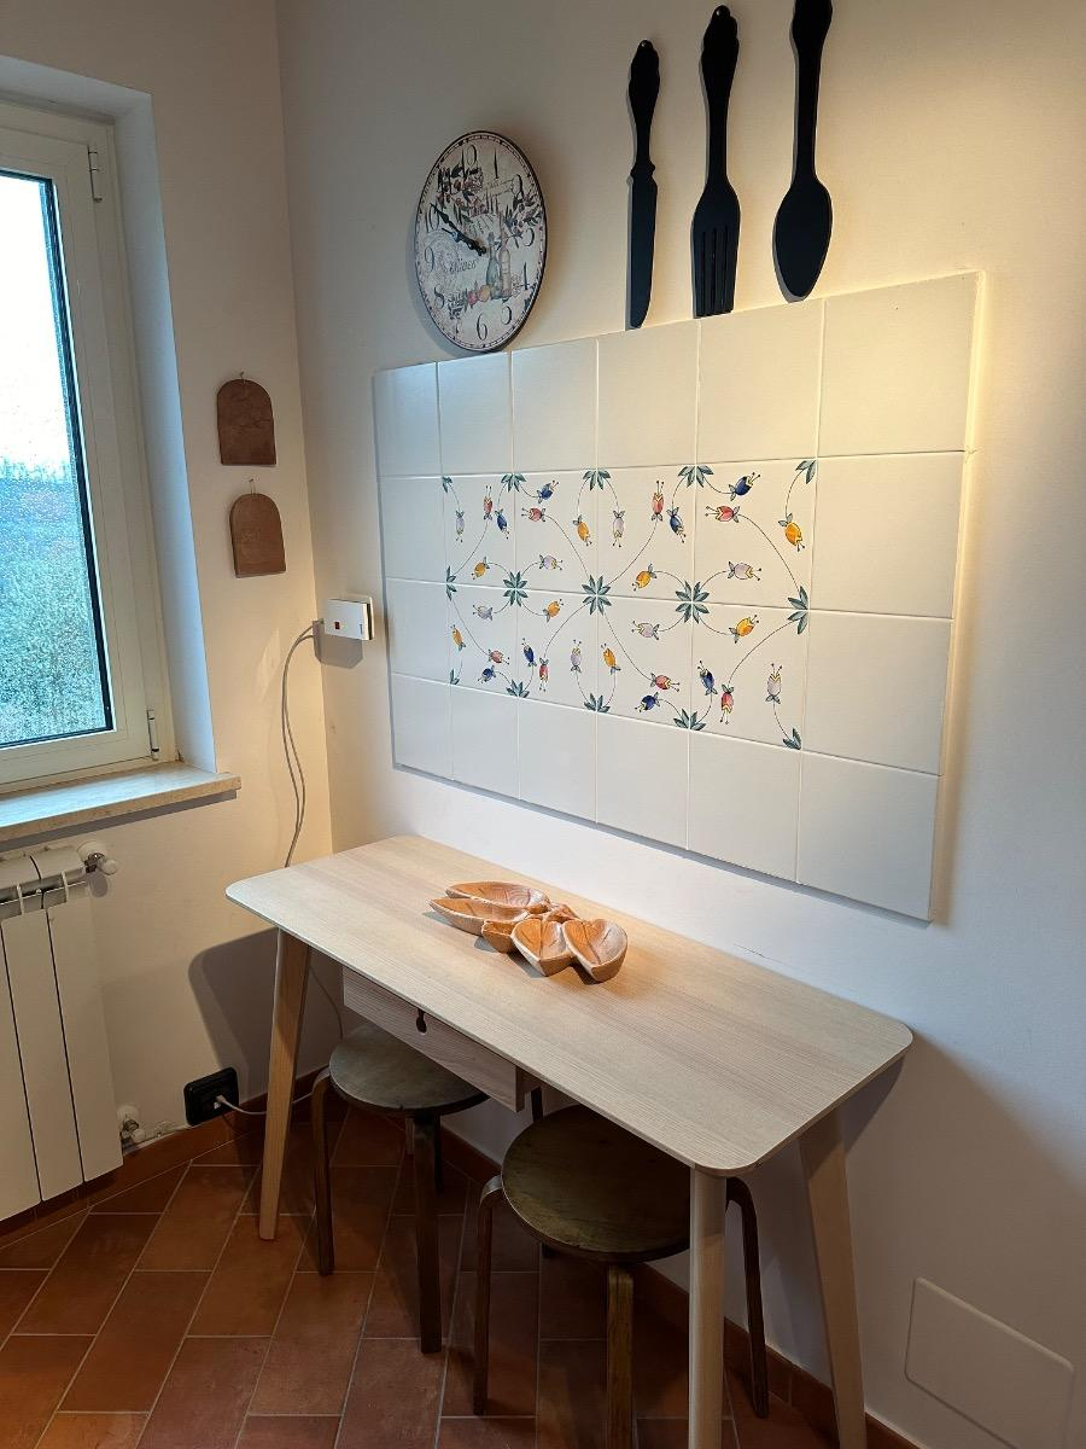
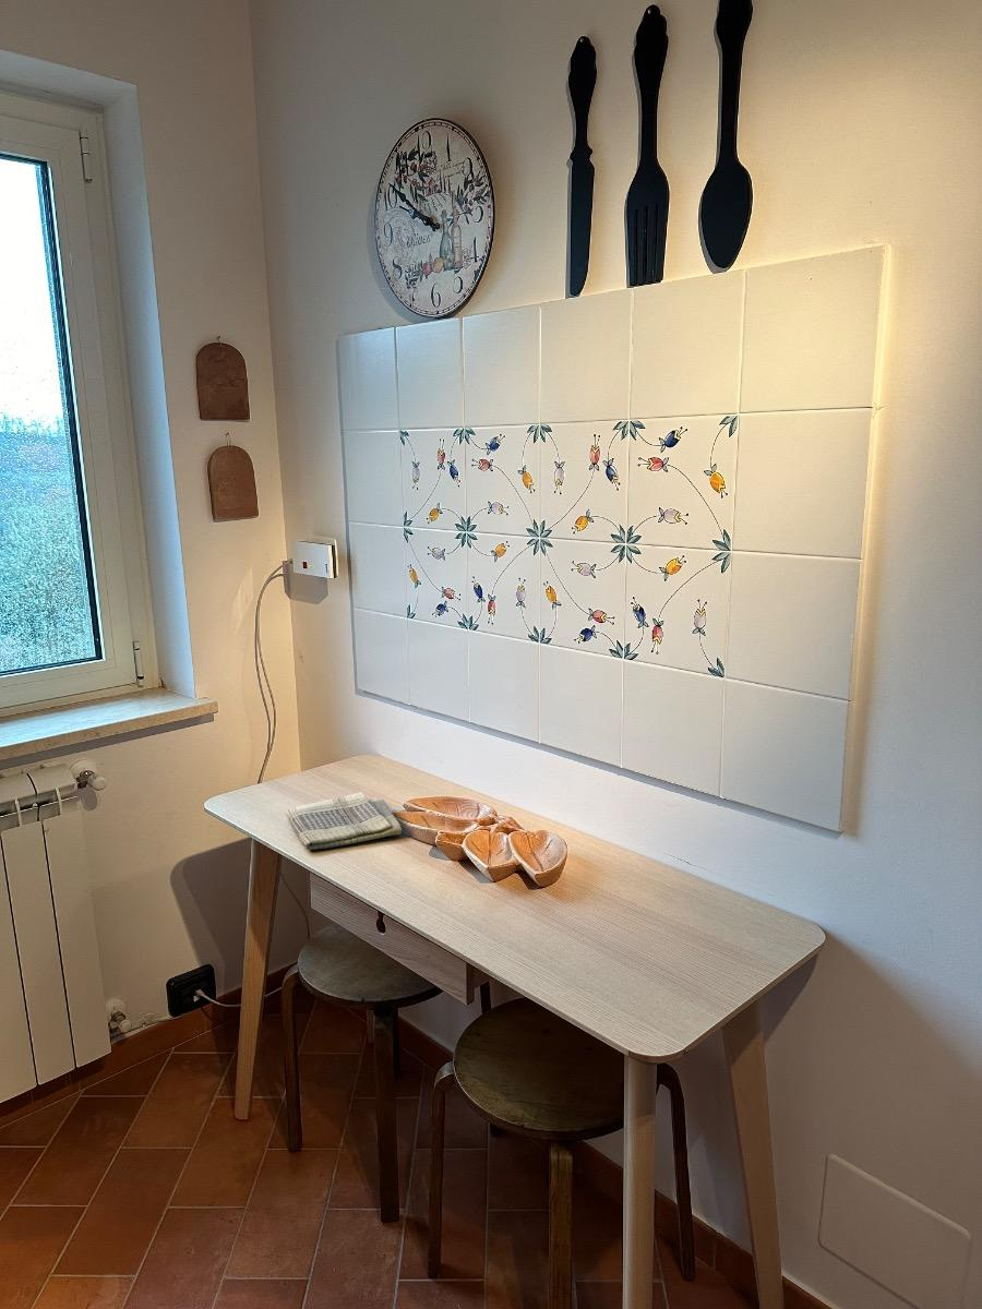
+ dish towel (344, 818)
